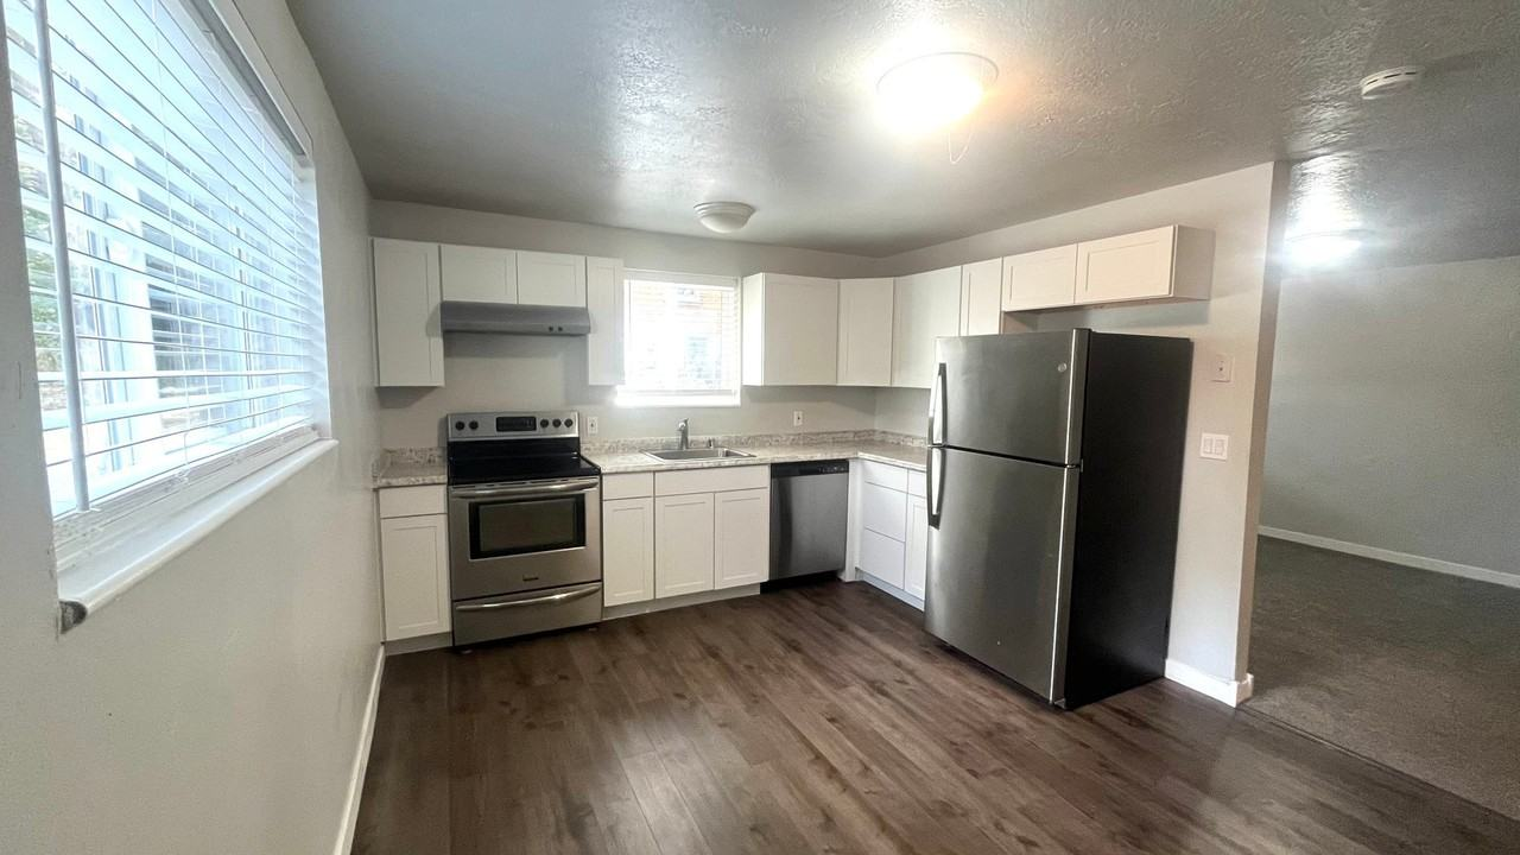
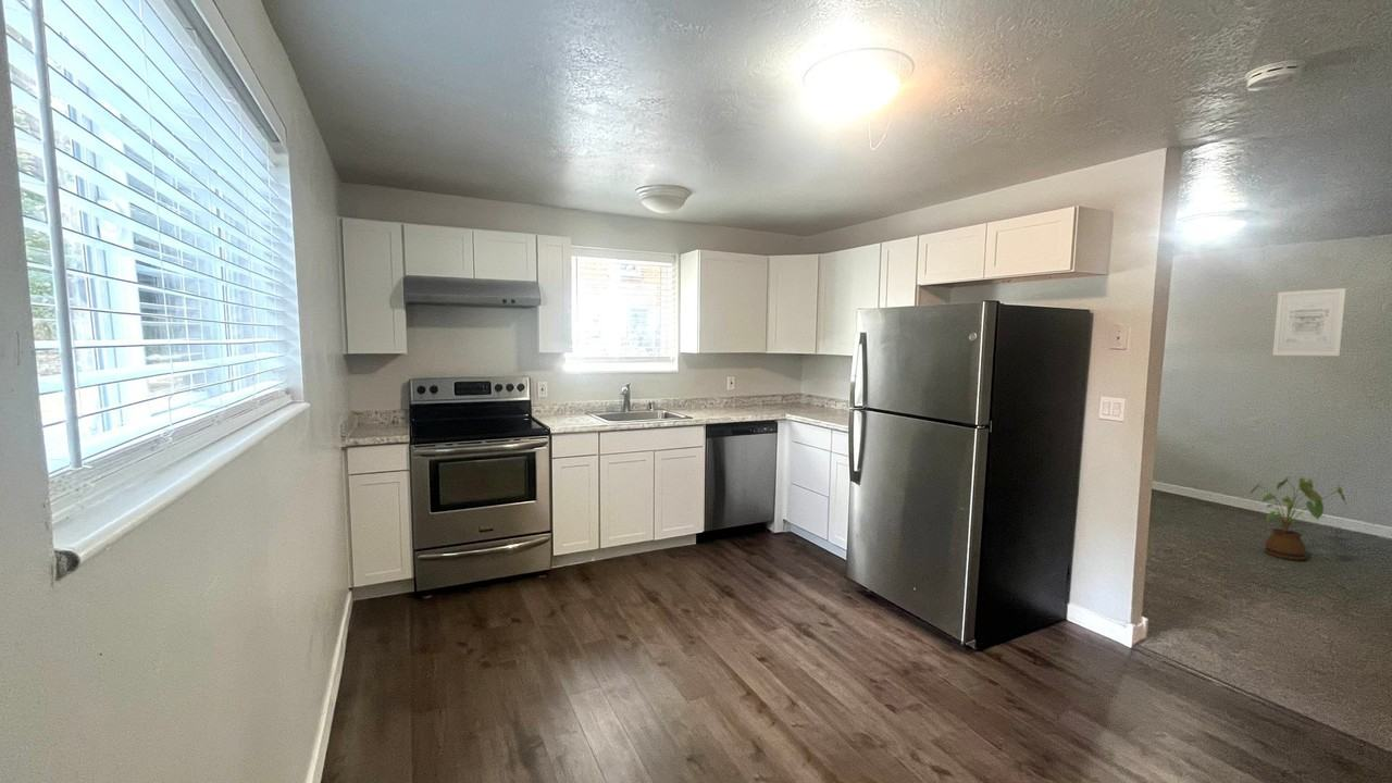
+ wall art (1307, 323)
+ house plant (1294, 518)
